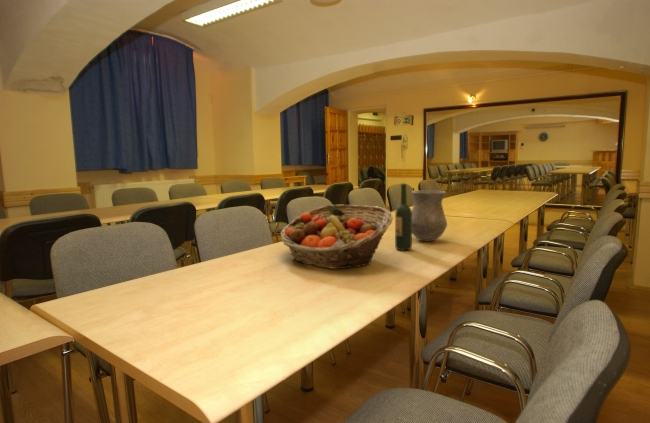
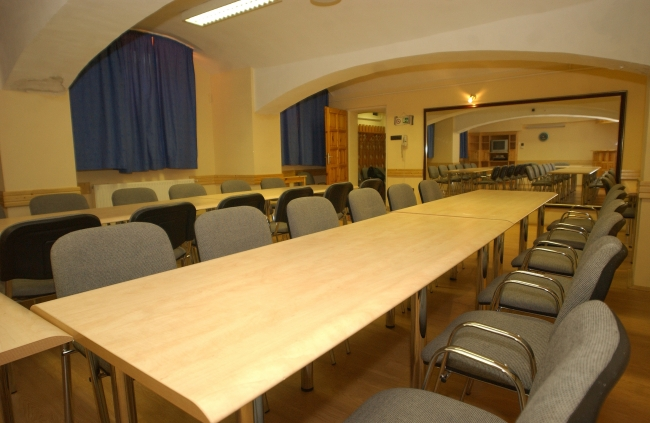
- fruit basket (335, 233)
- vase (426, 215)
- wine bottle (403, 216)
